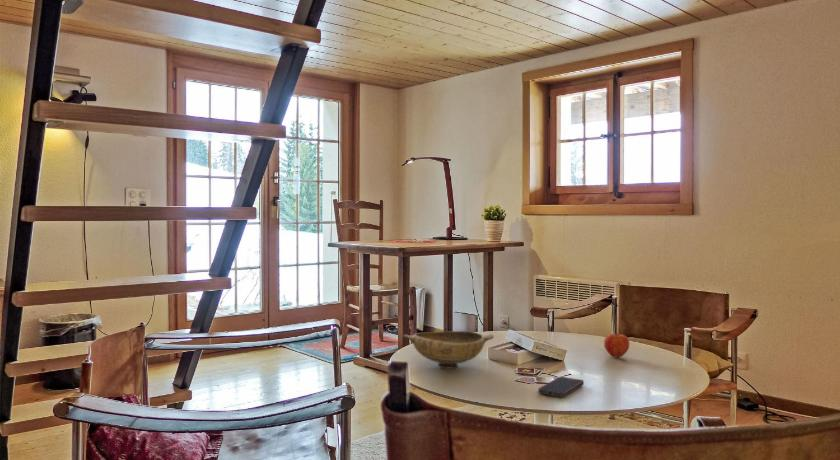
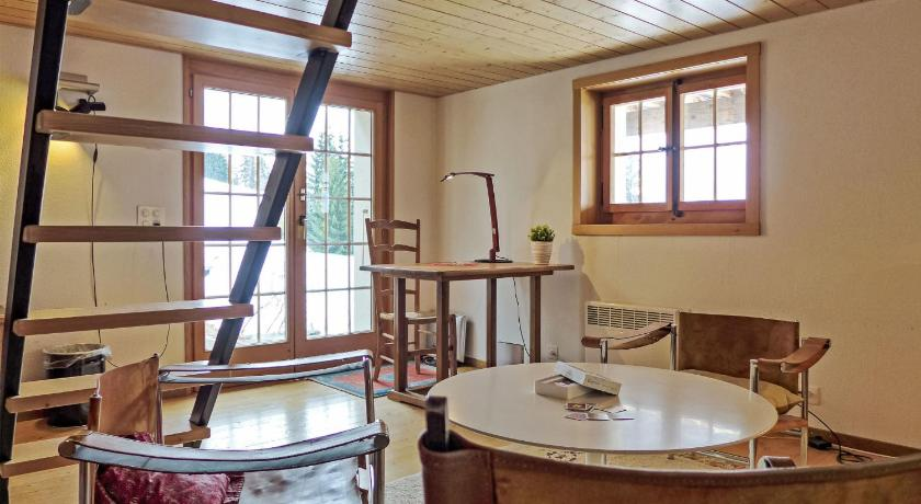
- bowl (448, 350)
- smartphone (561, 386)
- apple (616, 344)
